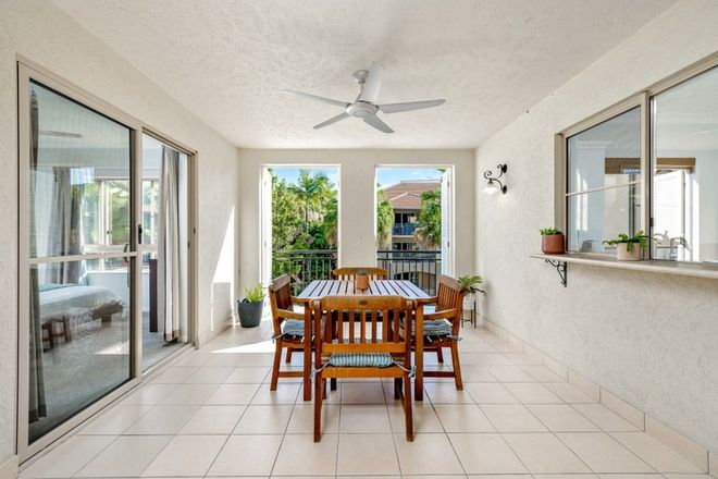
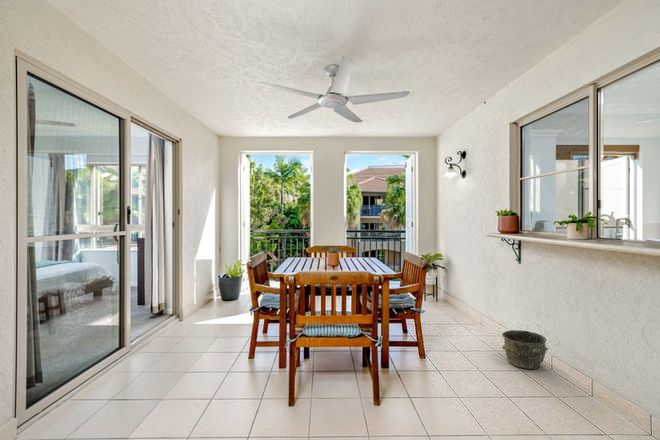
+ bucket (524, 349)
